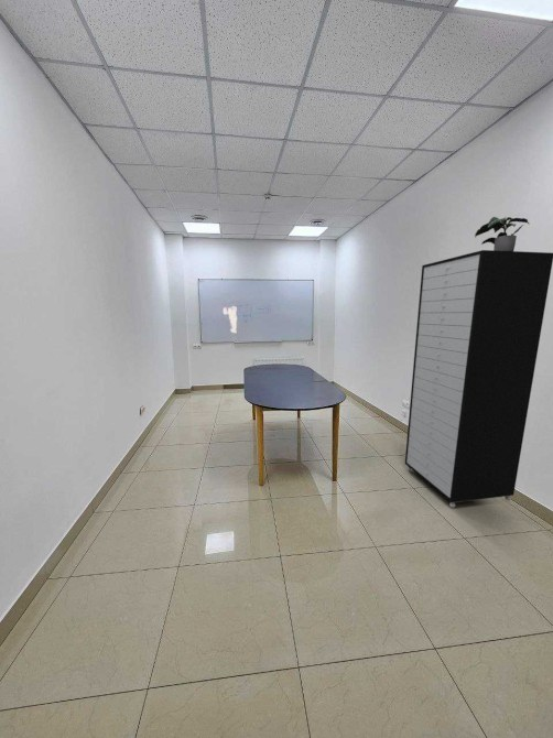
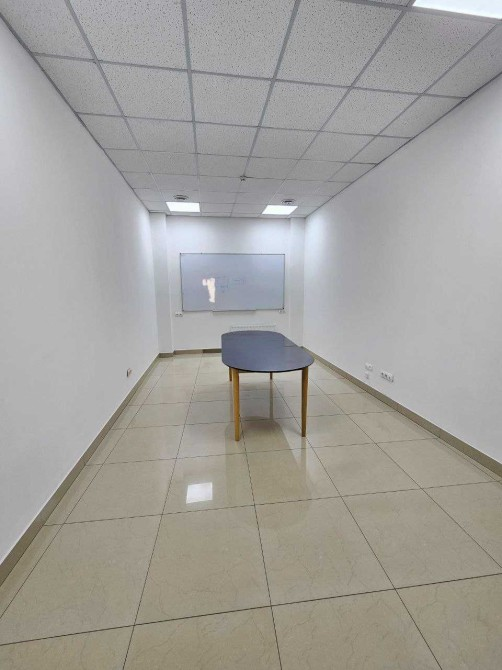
- potted plant (500, 236)
- storage cabinet (465, 380)
